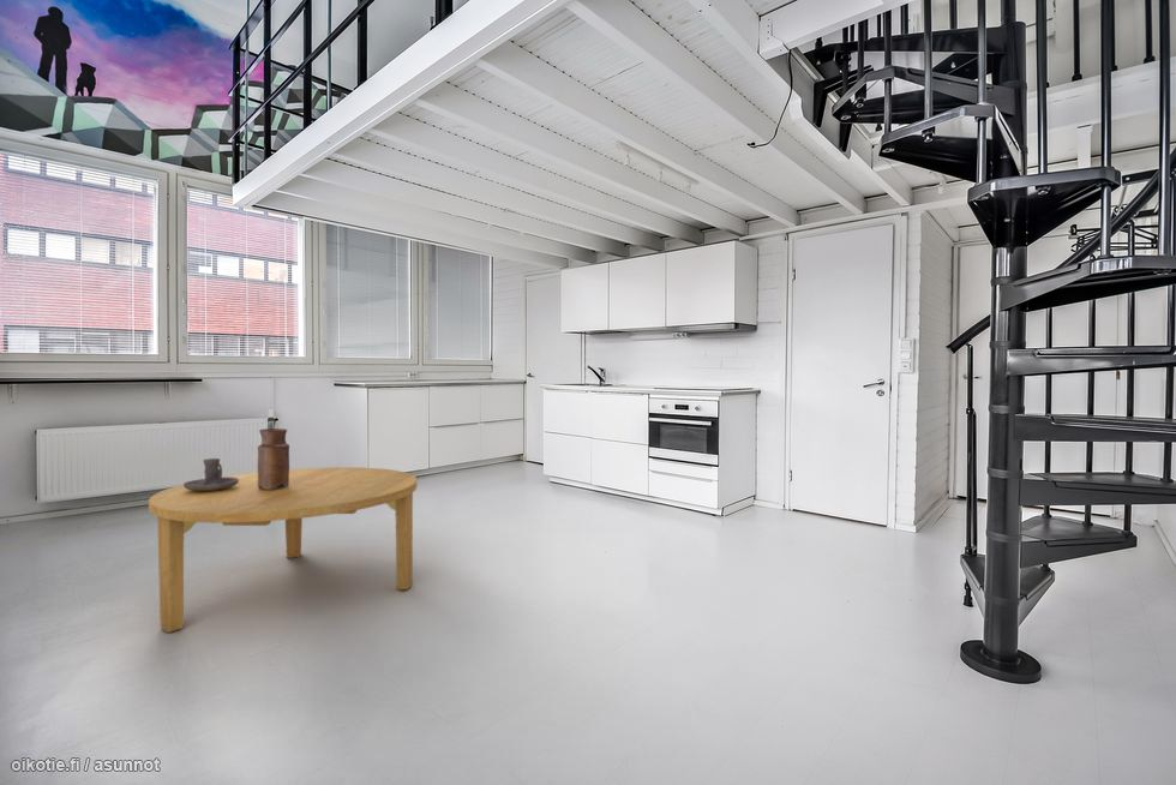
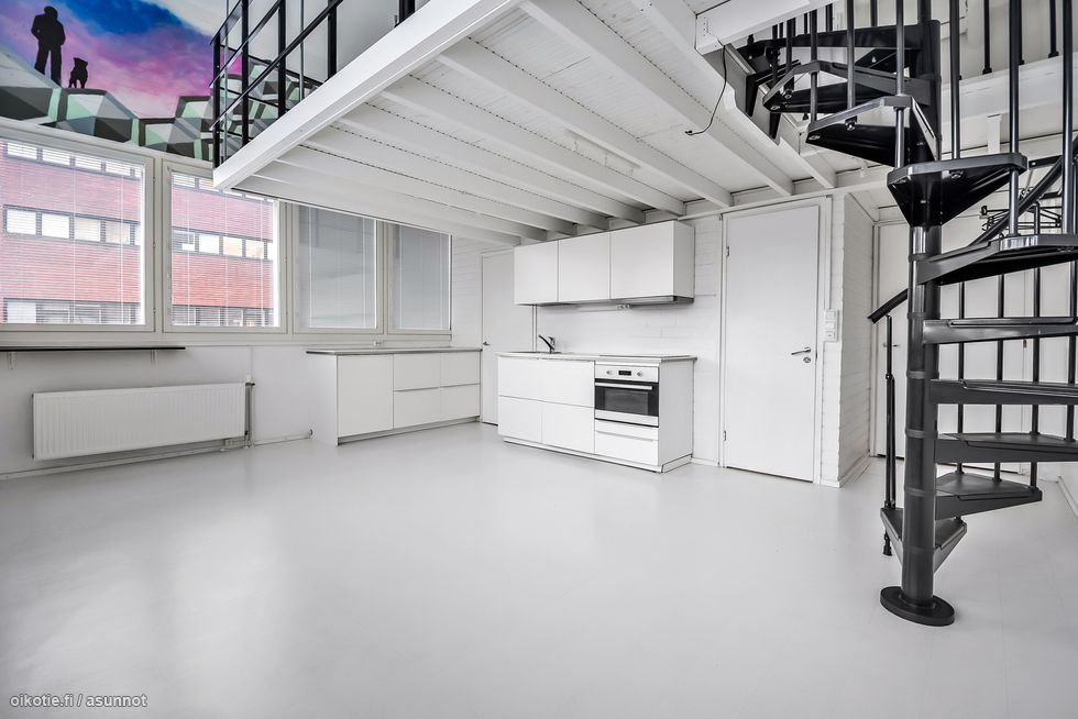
- dining table (296, 535)
- candle holder (212, 473)
- vase (272, 457)
